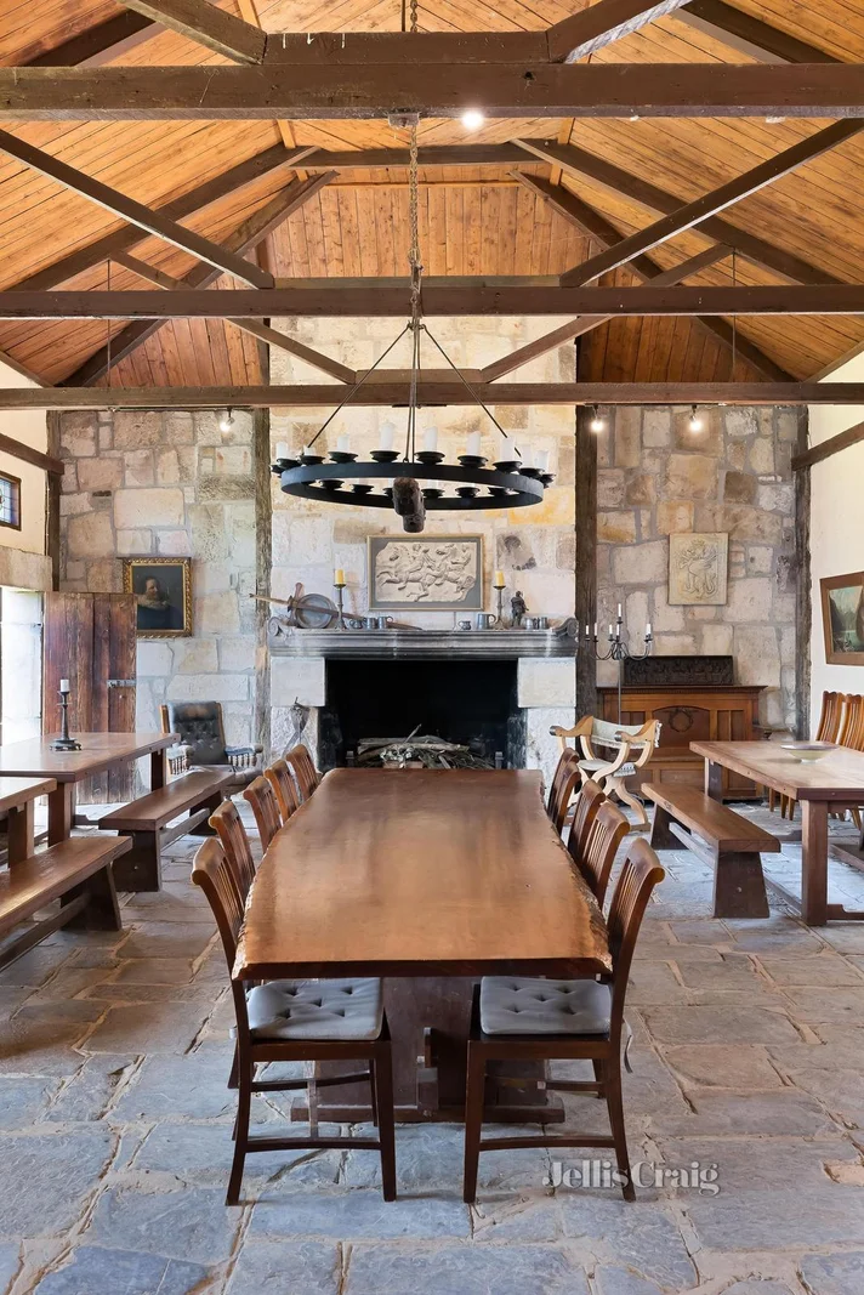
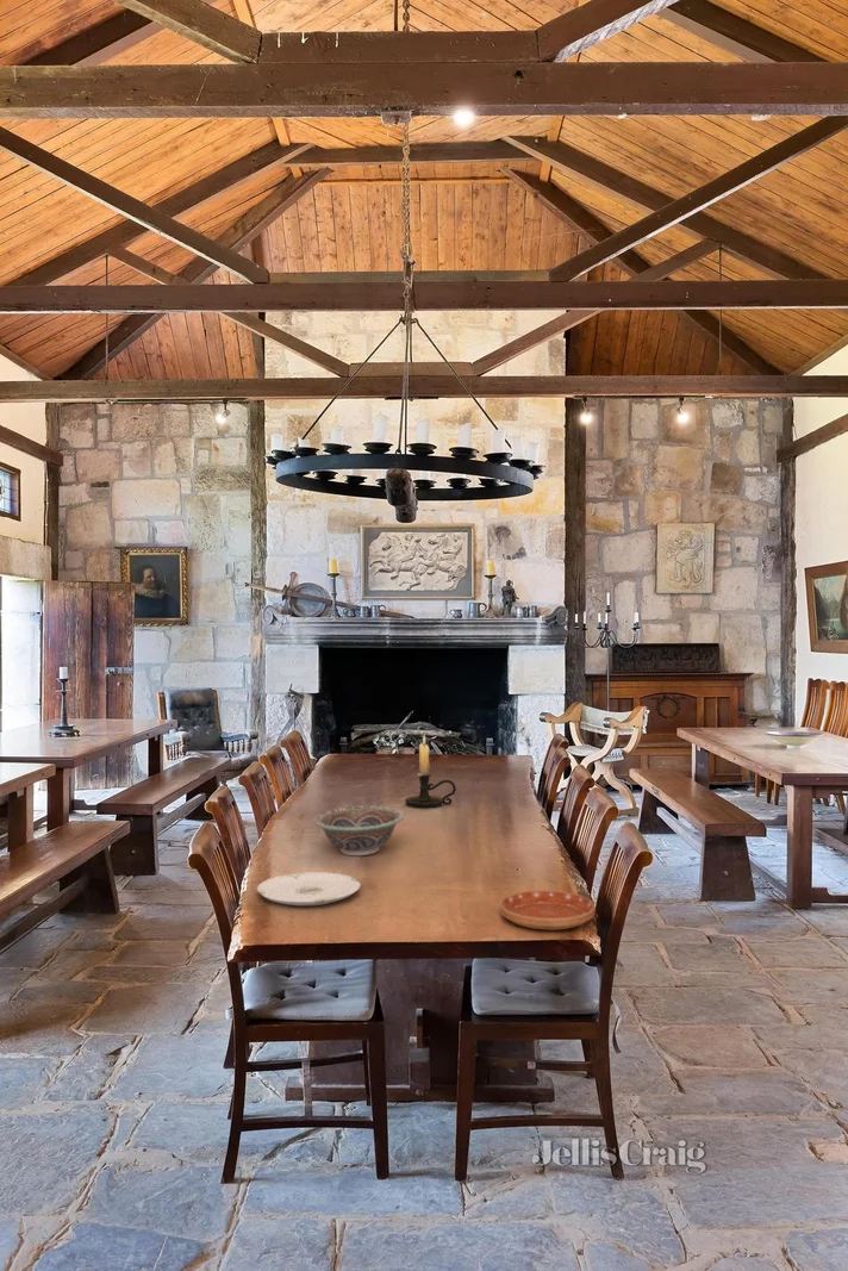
+ candle holder (429, 768)
+ decorative bowl (358, 833)
+ plate (308, 890)
+ saucer (547, 910)
